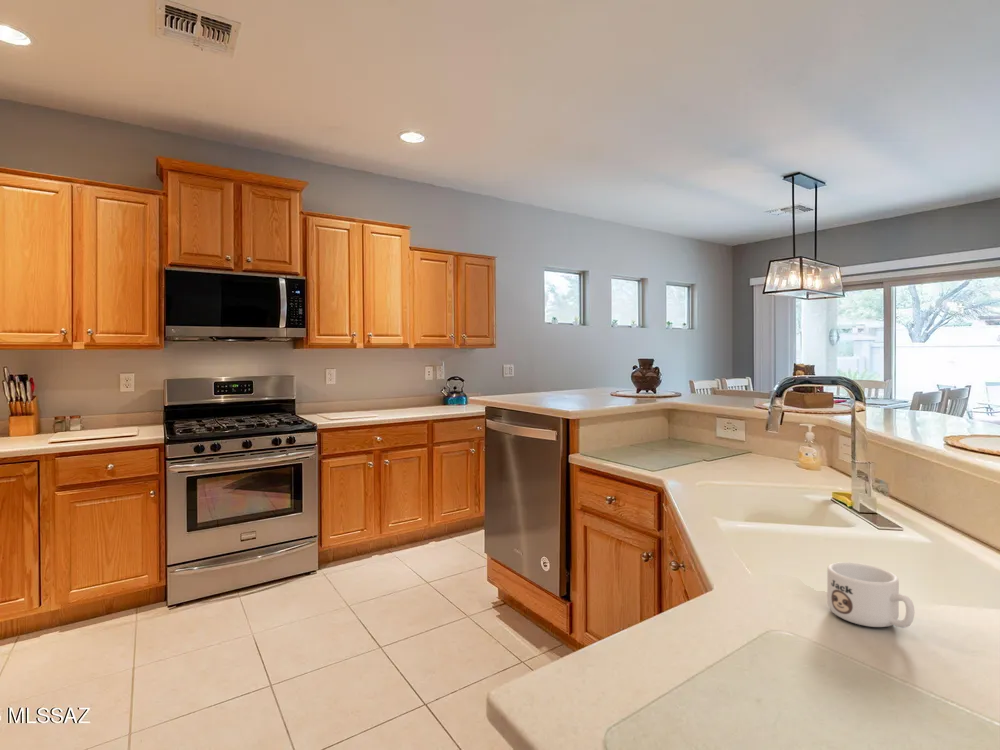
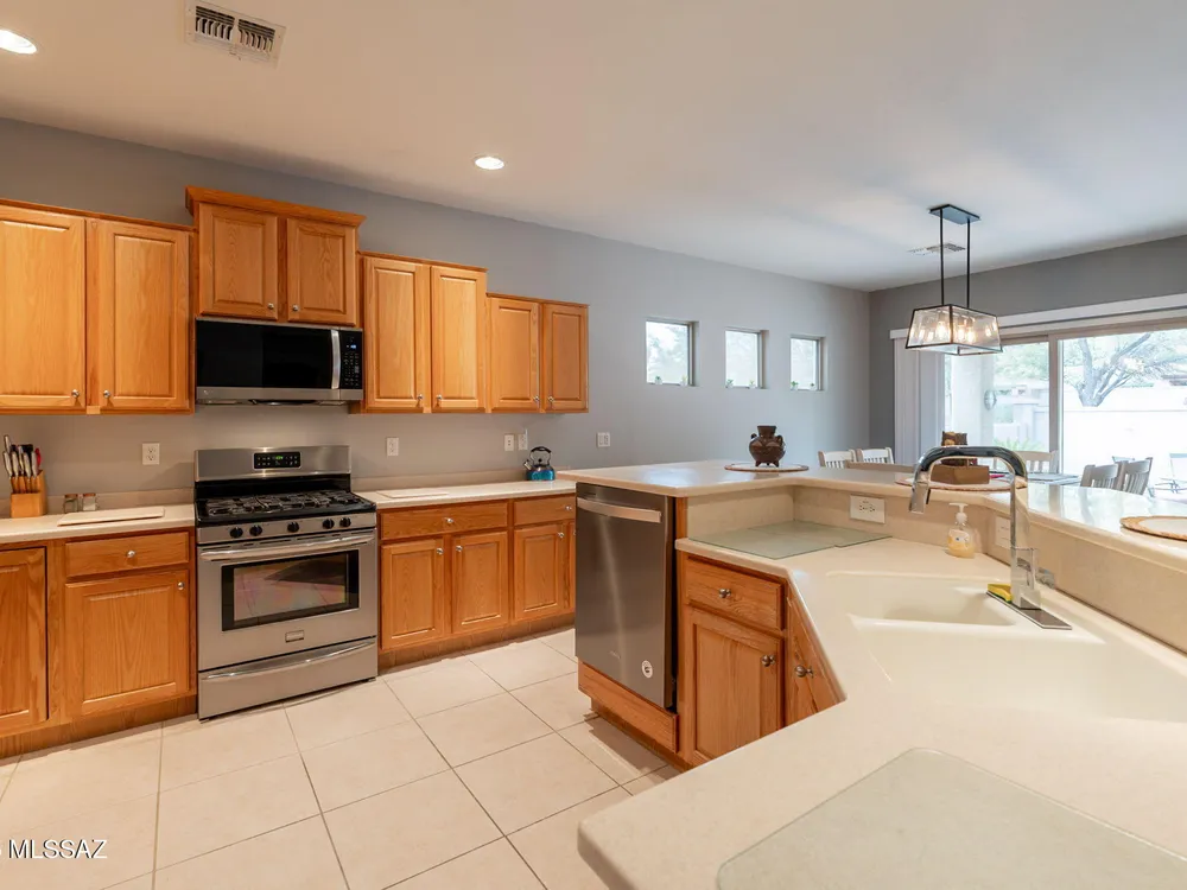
- mug (871, 598)
